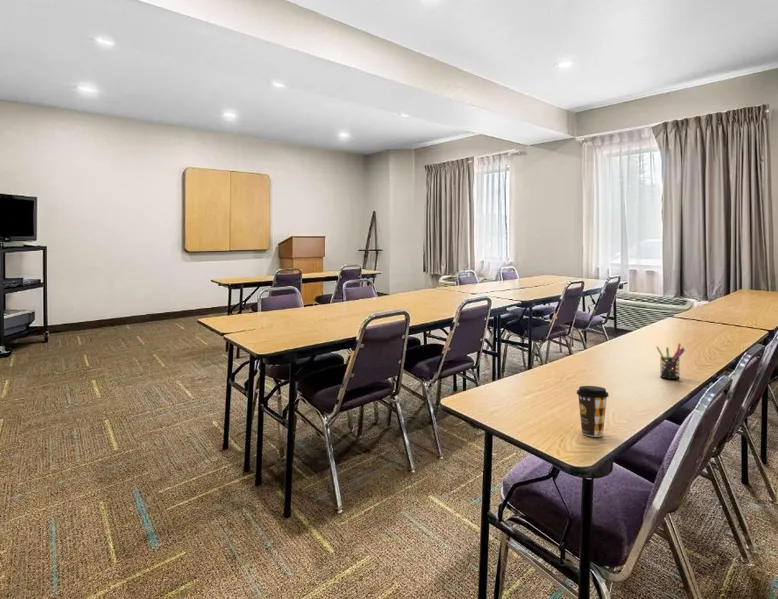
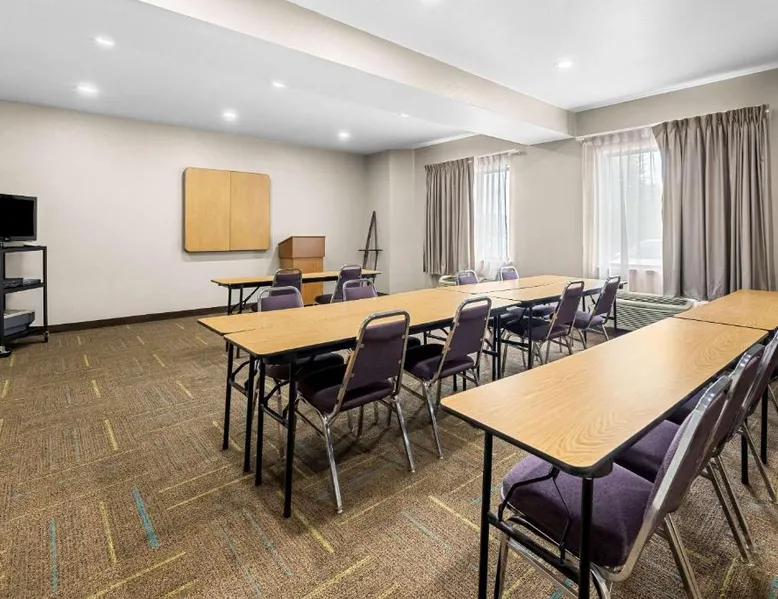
- coffee cup (592, 410)
- pen holder (670, 360)
